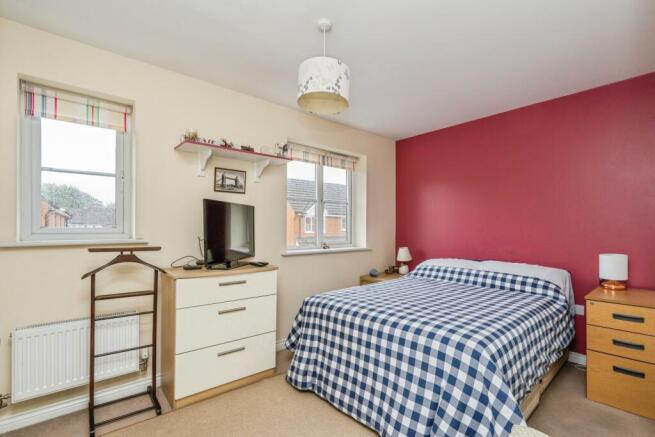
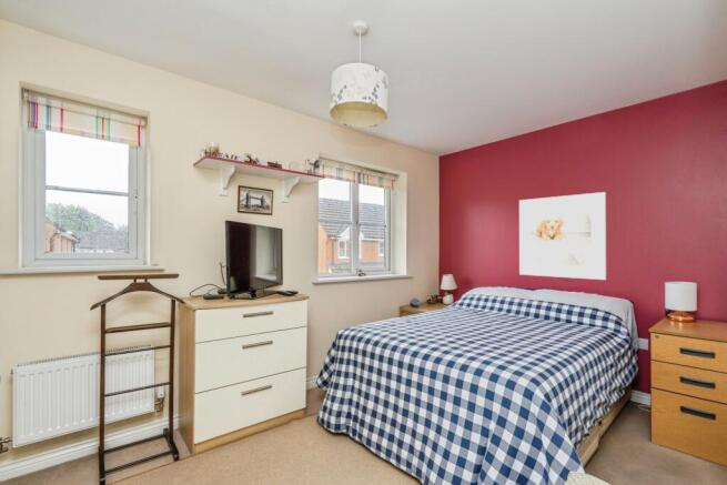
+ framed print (558, 236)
